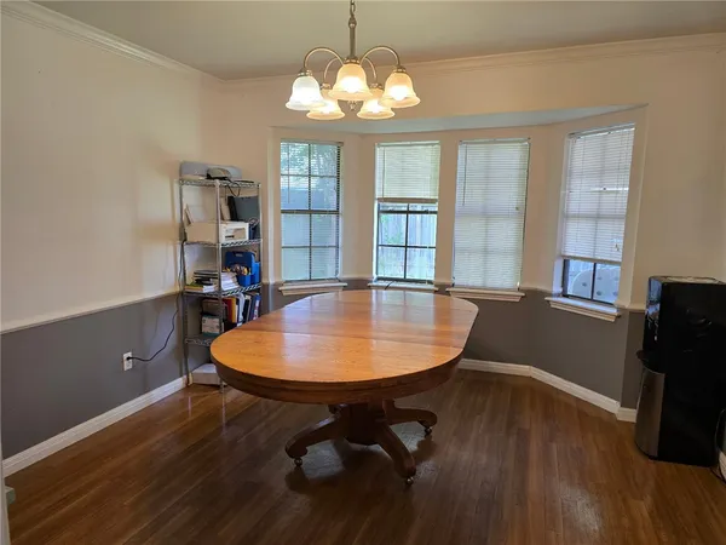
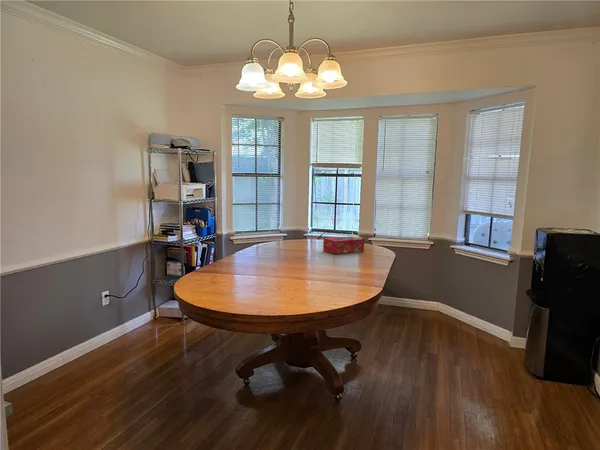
+ tissue box (343, 244)
